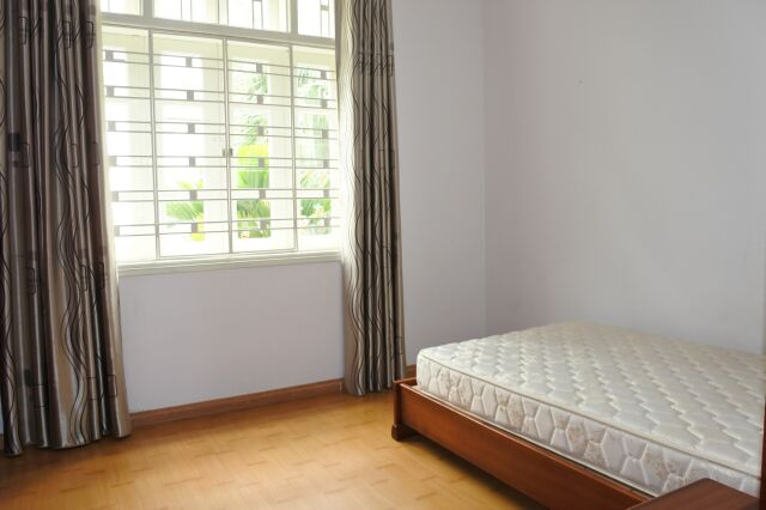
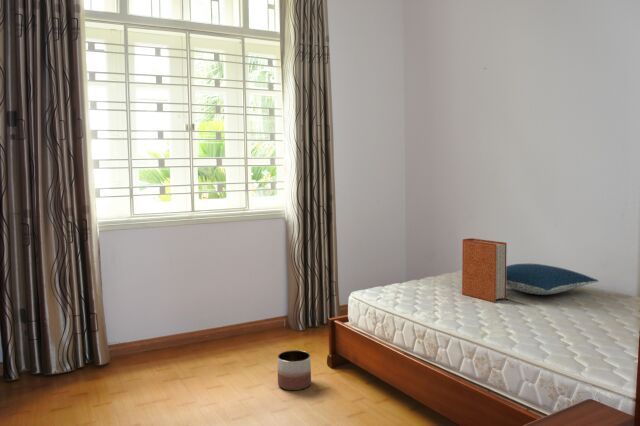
+ planter (294, 370)
+ pillow (537, 277)
+ book (482, 269)
